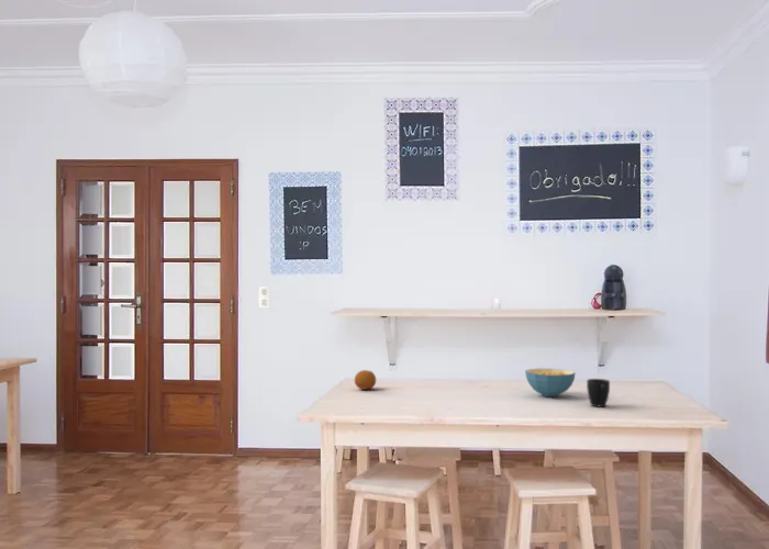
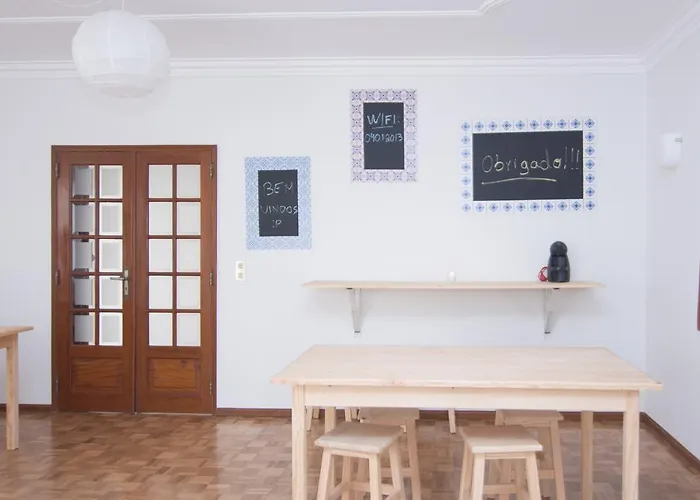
- fruit (365, 379)
- cereal bowl (549, 383)
- mug (599, 393)
